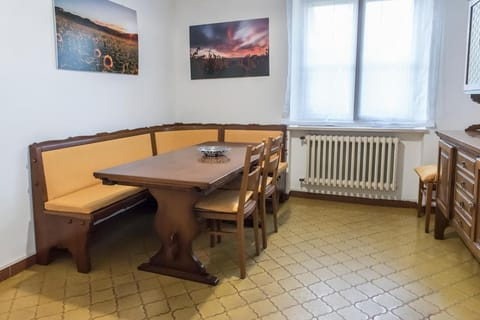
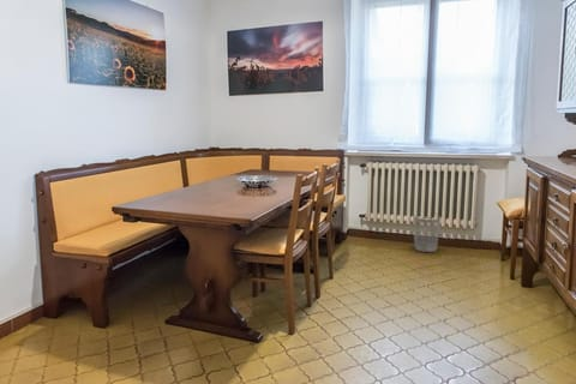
+ wastebasket (426, 233)
